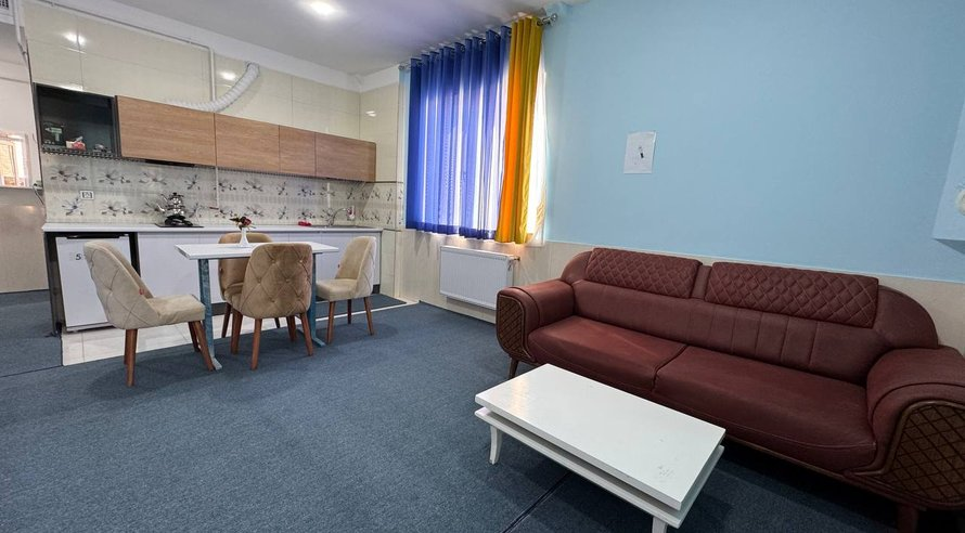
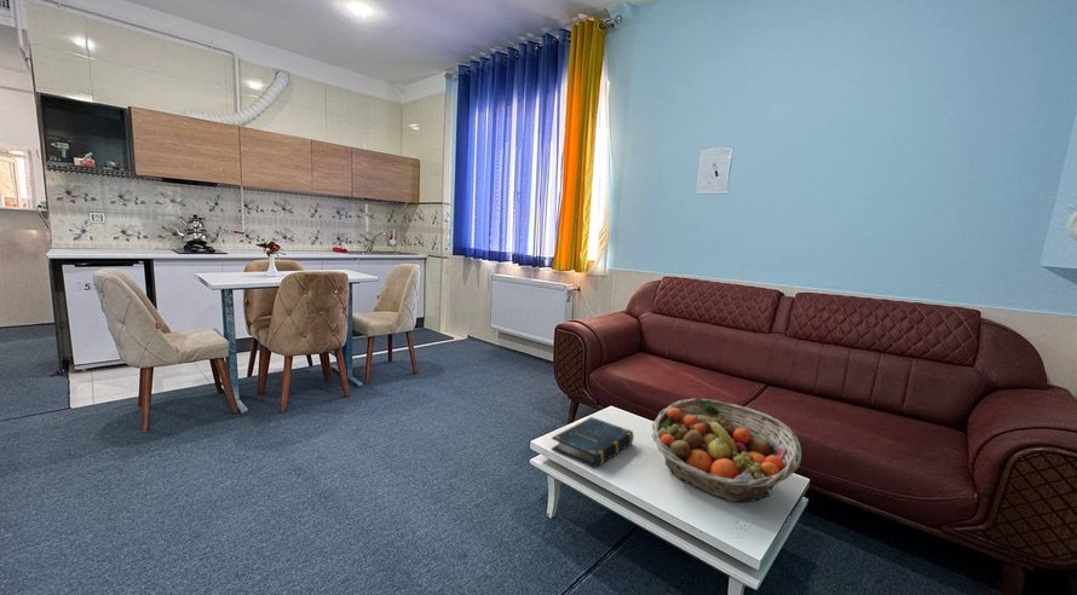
+ fruit basket (720, 445)
+ book (593, 440)
